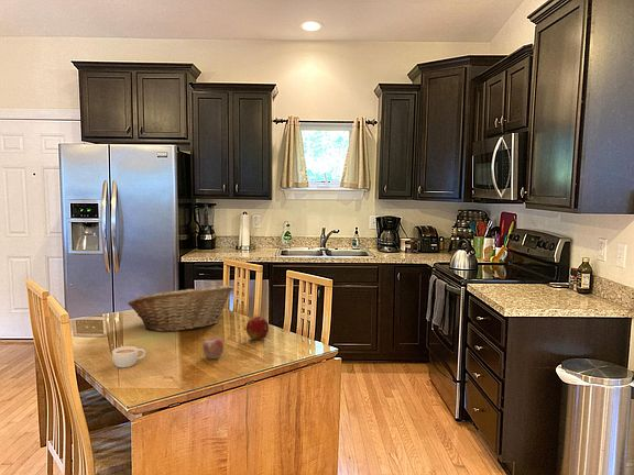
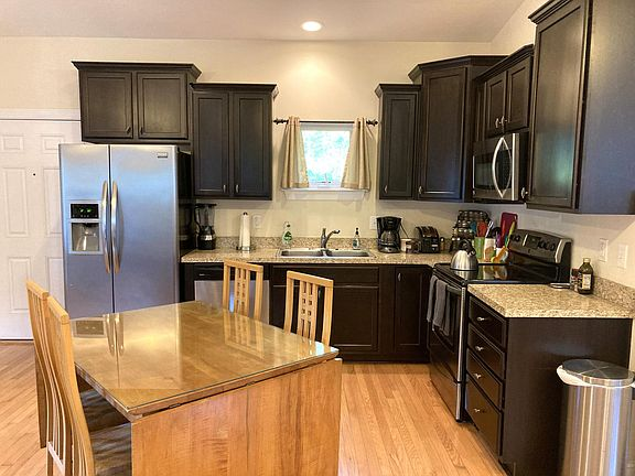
- fruit (255, 328)
- fruit basket (183, 303)
- apple (212, 347)
- coffee cup (129, 356)
